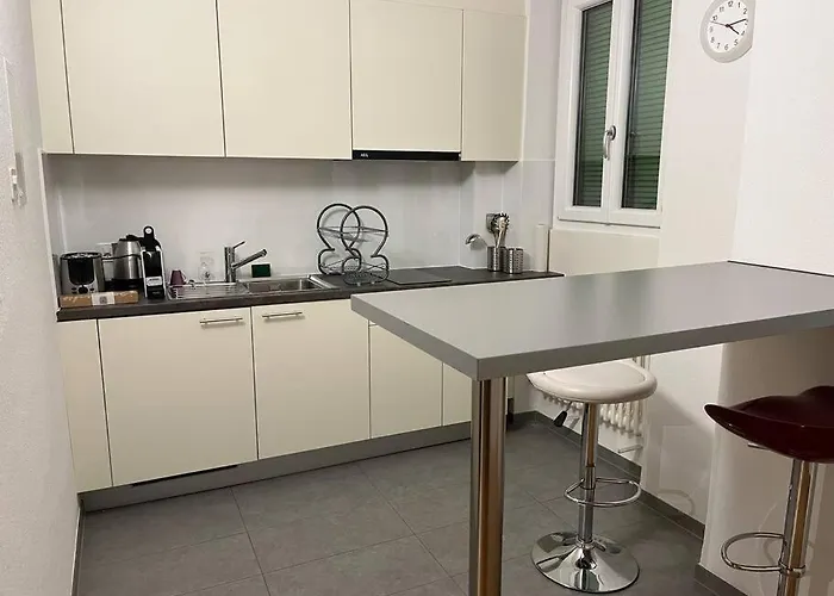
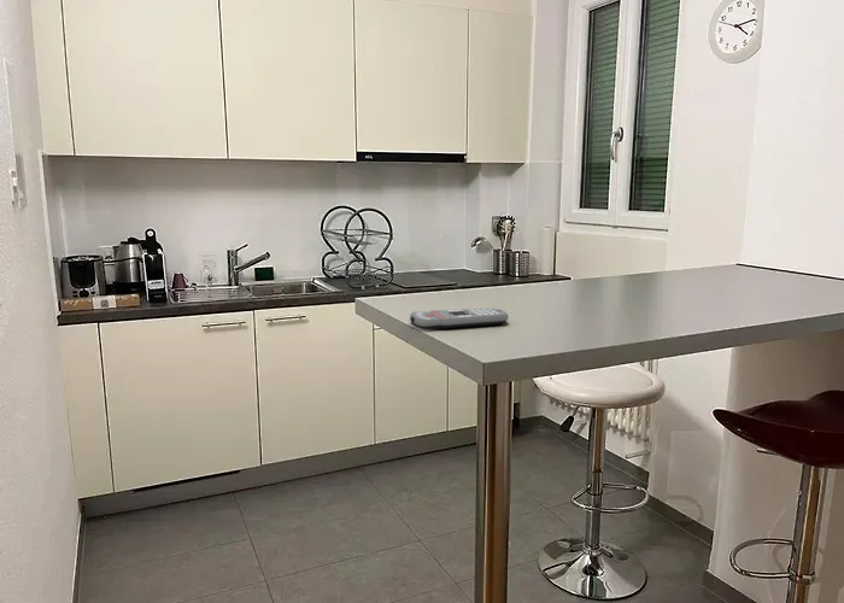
+ remote control (459, 317)
